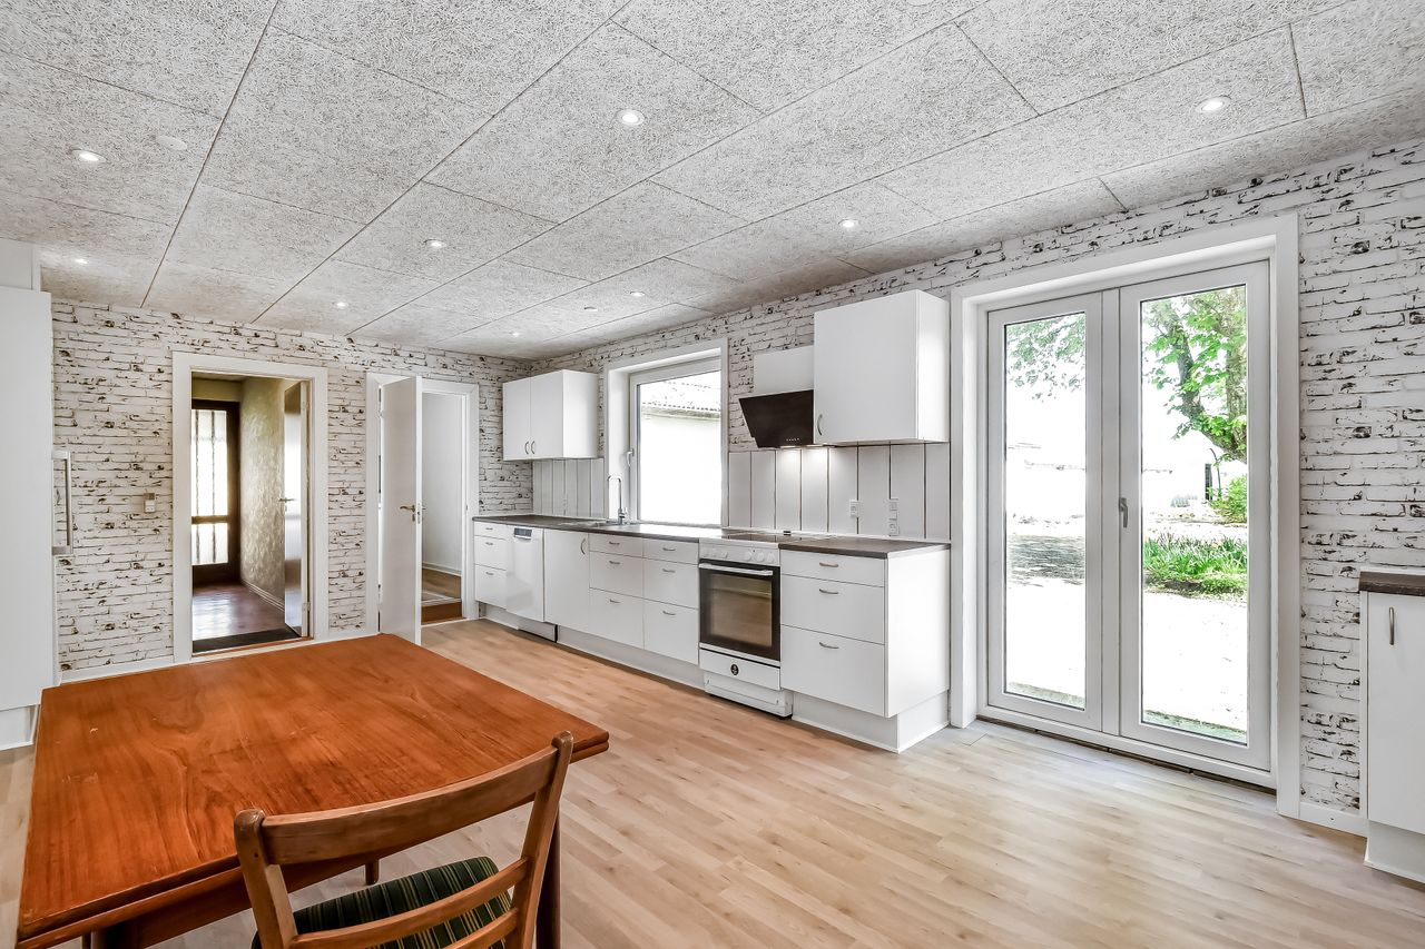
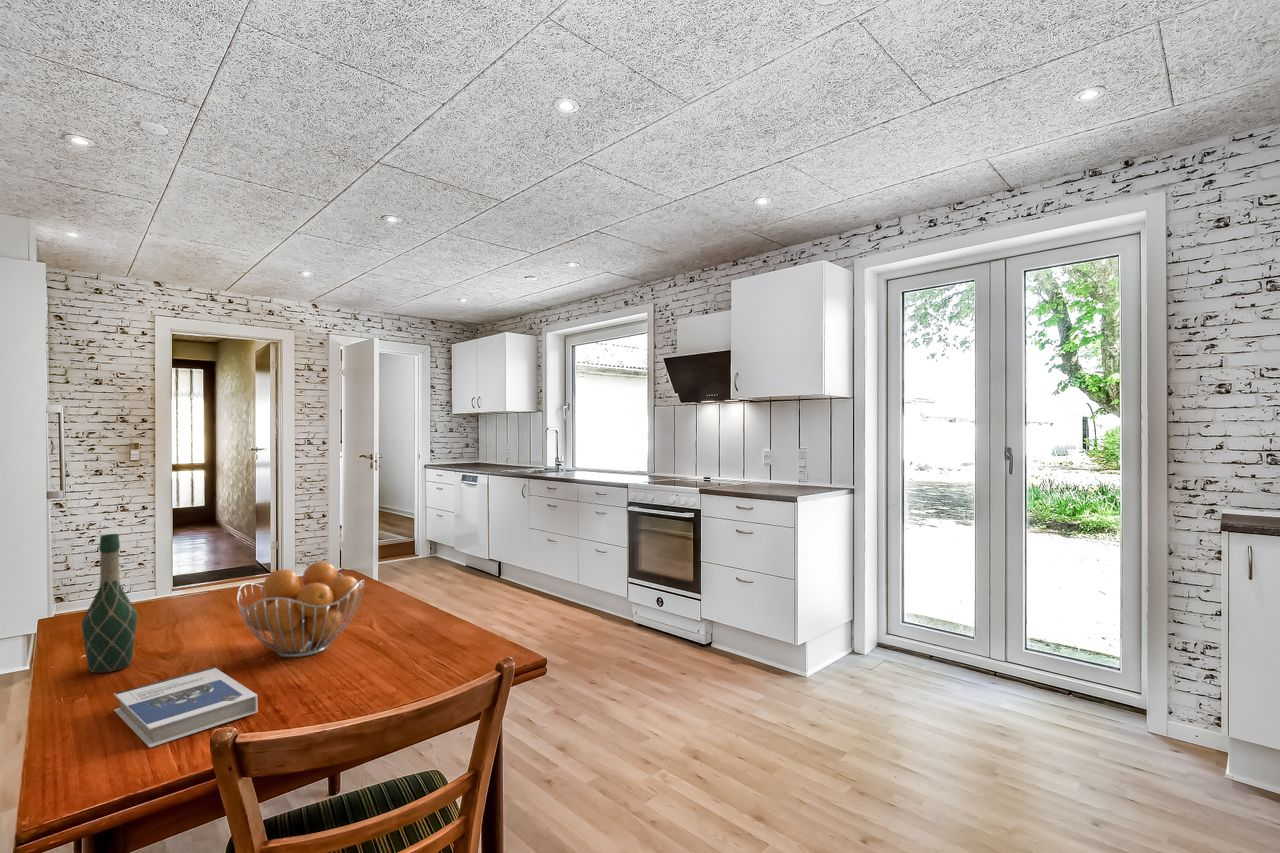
+ fruit basket (303, 607)
+ hardback book (185, 702)
+ wine bottle (110, 601)
